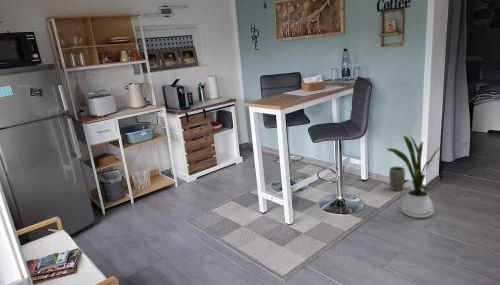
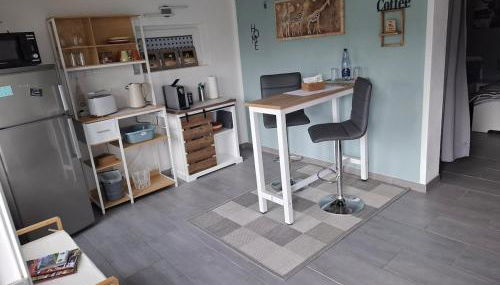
- house plant (415, 172)
- plant pot (397, 178)
